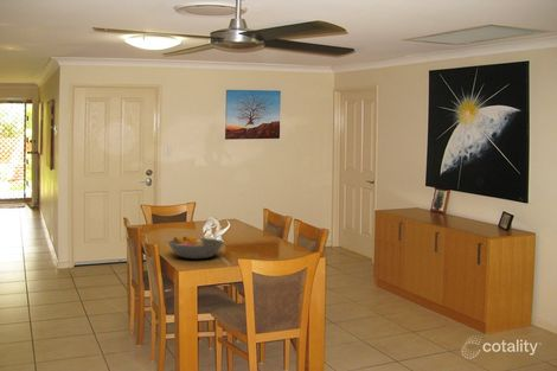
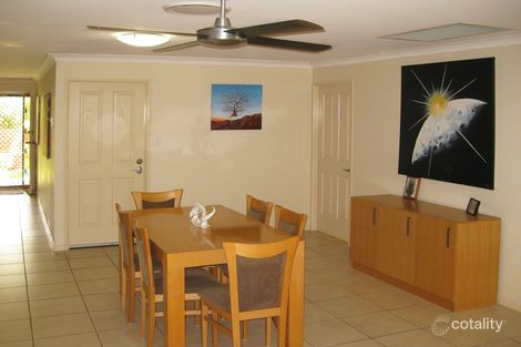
- fruit bowl (196, 247)
